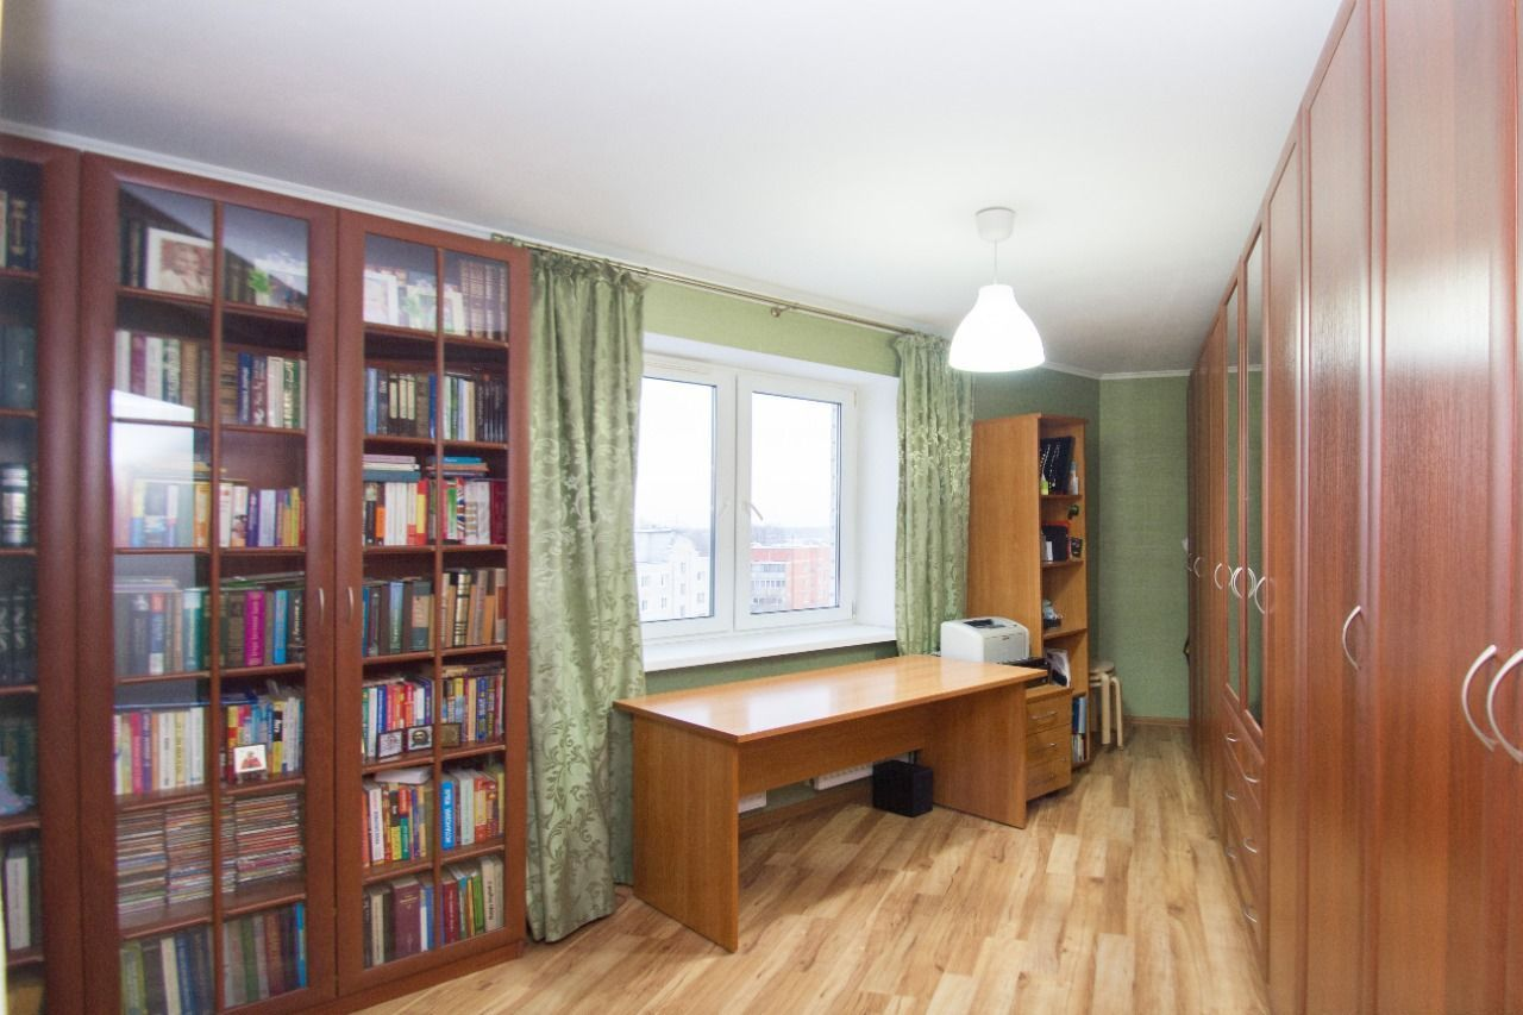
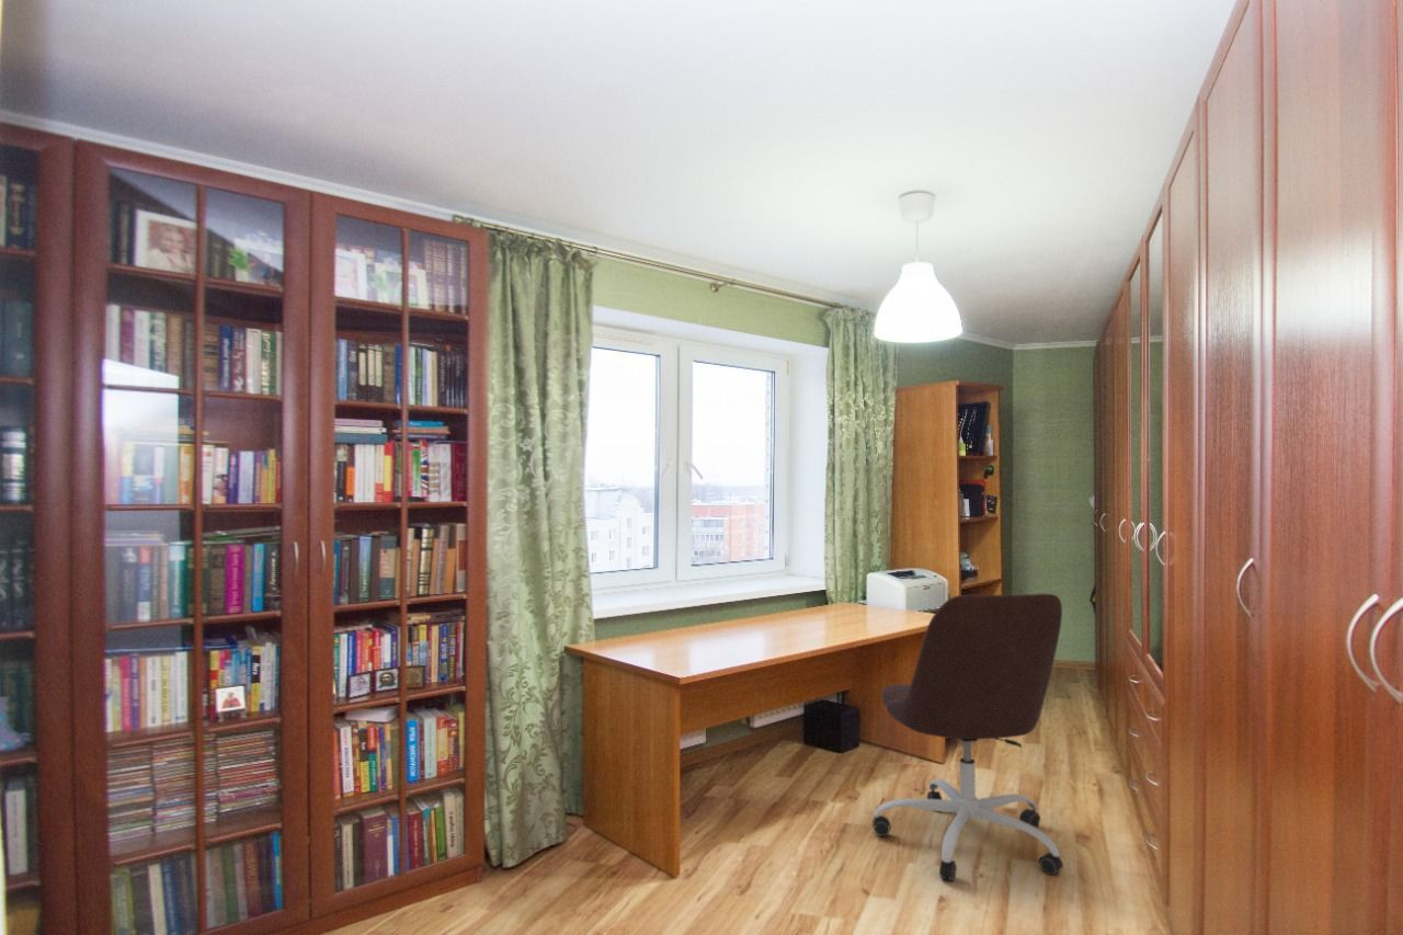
+ office chair (967, 711)
